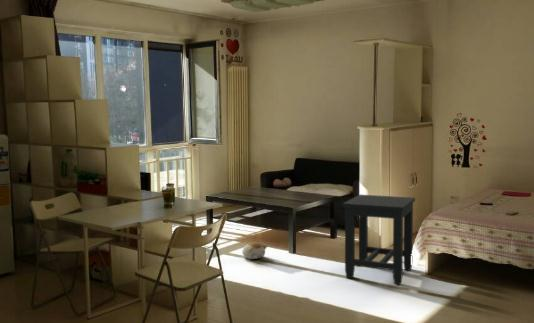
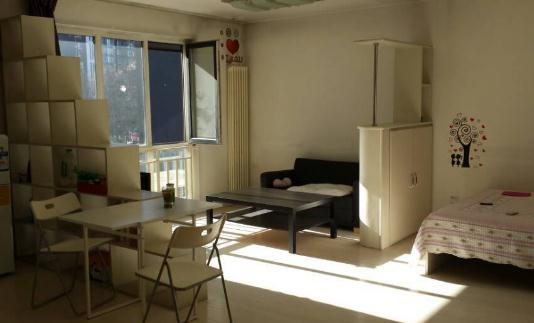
- side table (375, 247)
- plush toy (252, 249)
